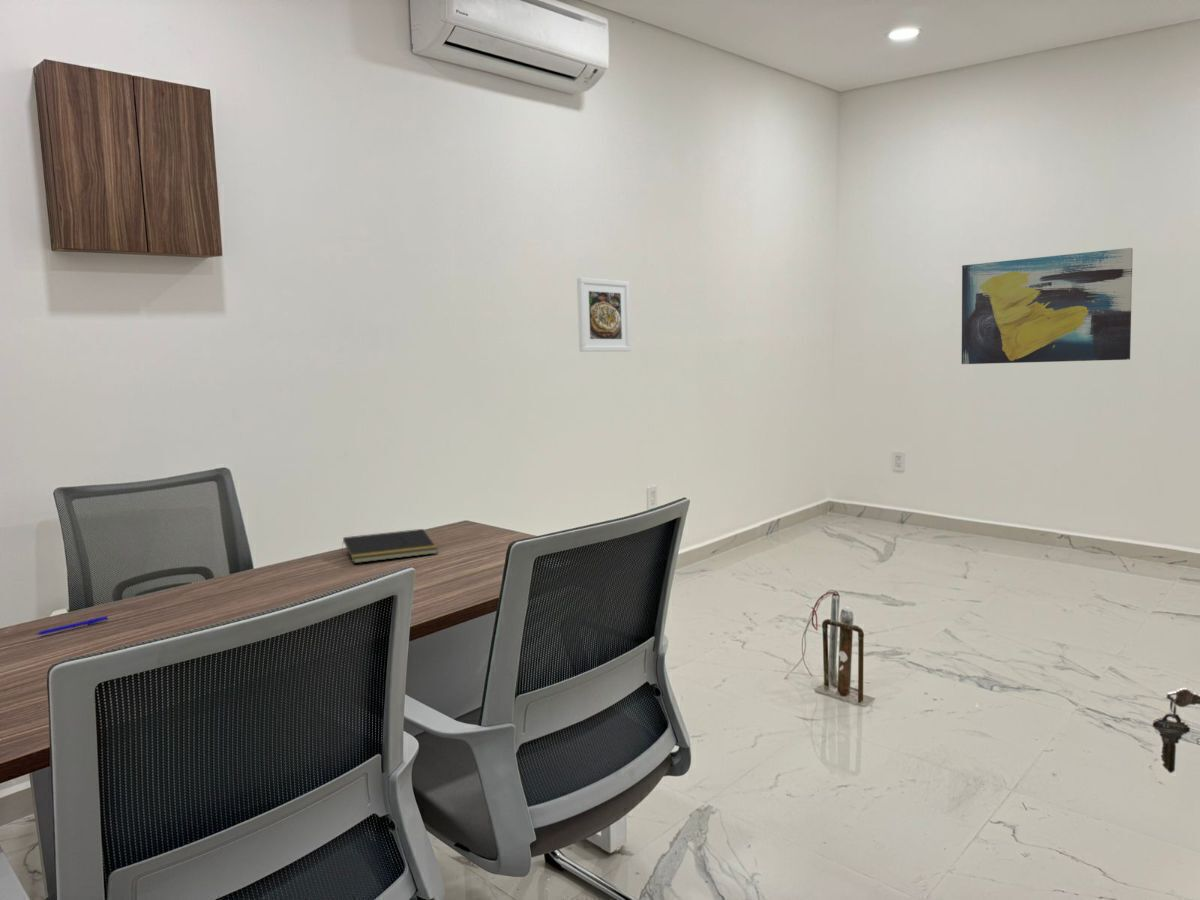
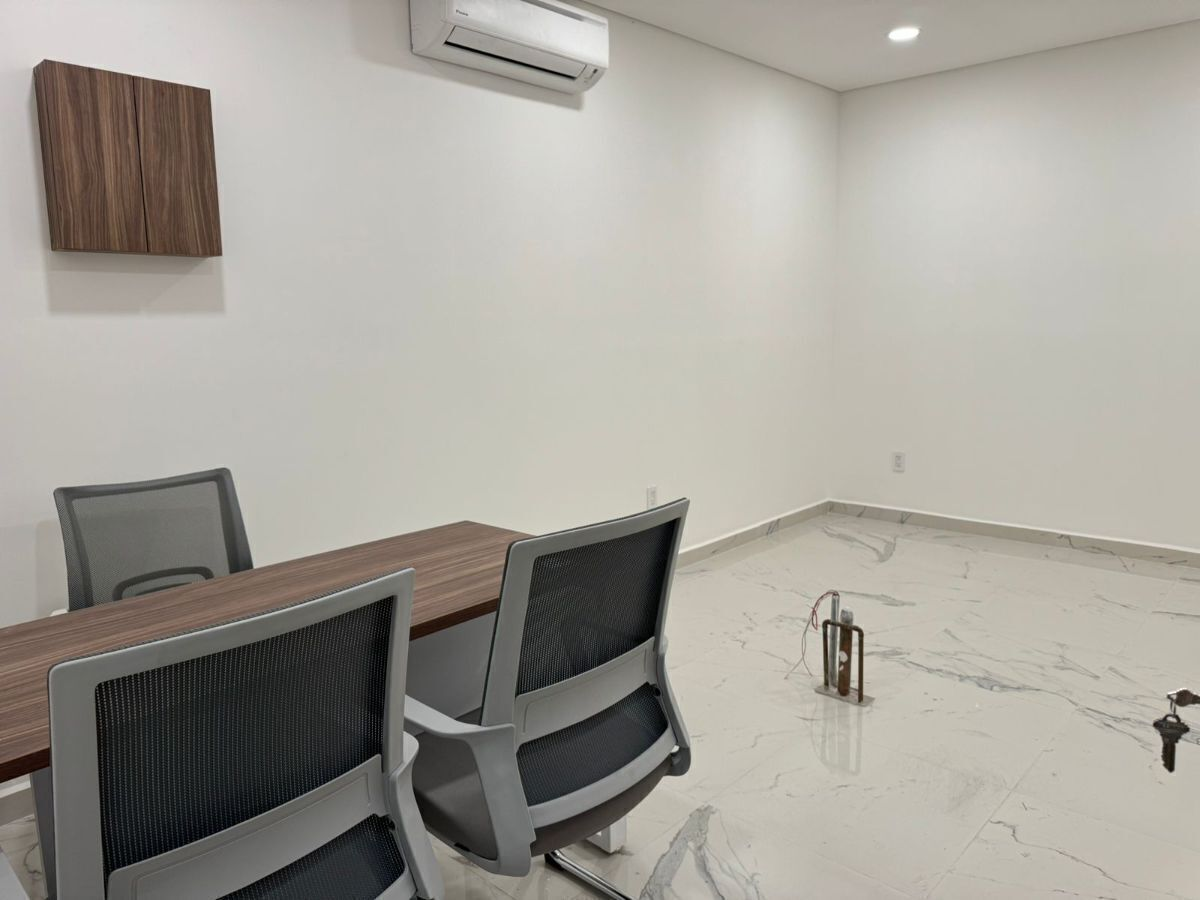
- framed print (604, 315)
- wall art (1041, 309)
- notepad (390, 545)
- pen (72, 625)
